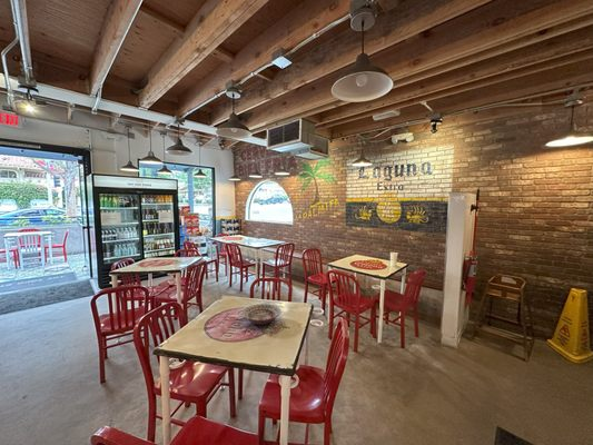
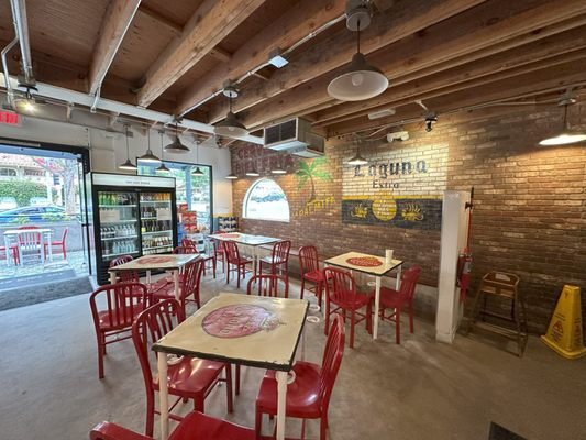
- decorative bowl (261, 315)
